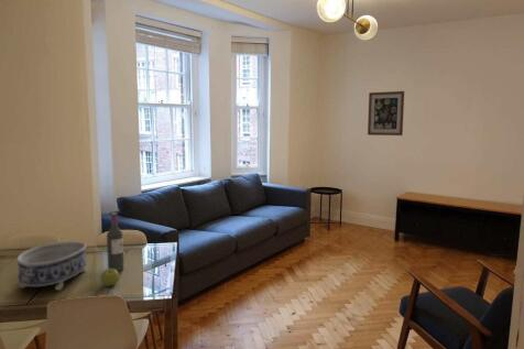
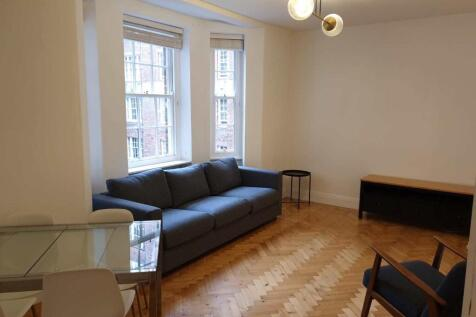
- apple (110, 276)
- decorative bowl (53, 264)
- wine bottle (114, 241)
- wall art (385, 113)
